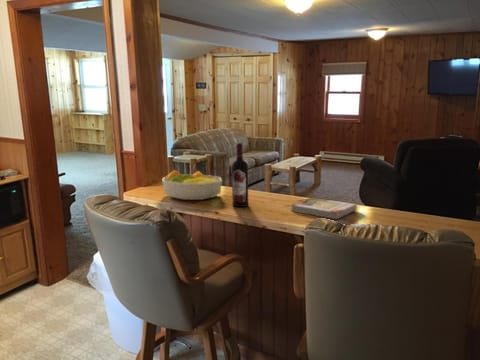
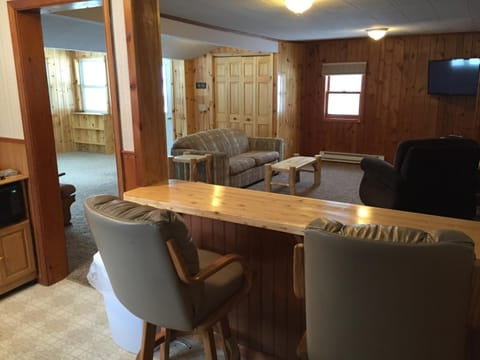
- wine bottle (239, 174)
- fruit bowl (191, 183)
- book (323, 207)
